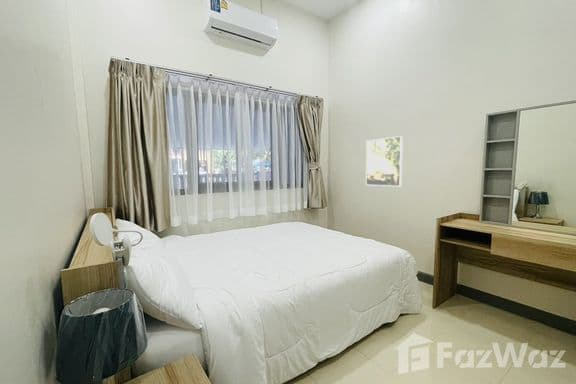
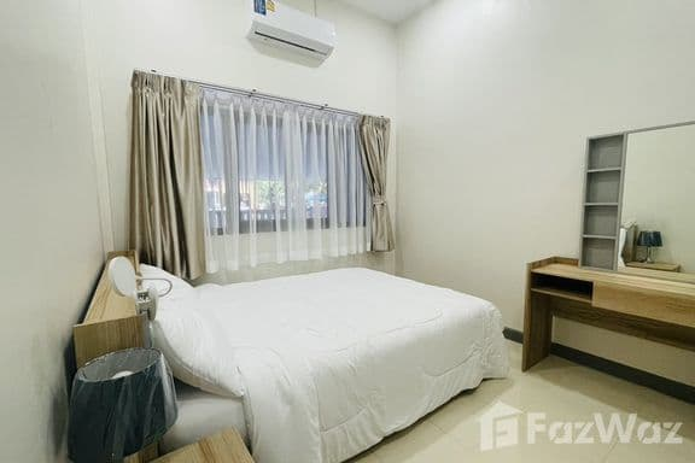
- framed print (383, 162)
